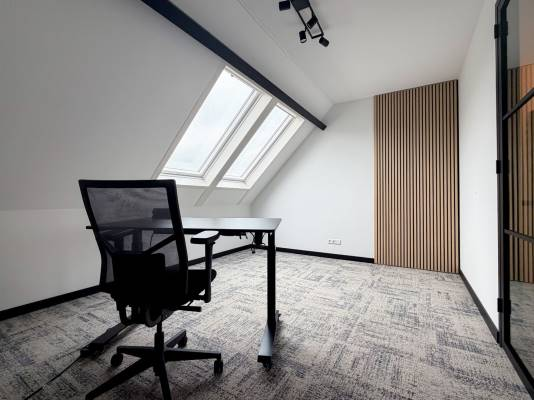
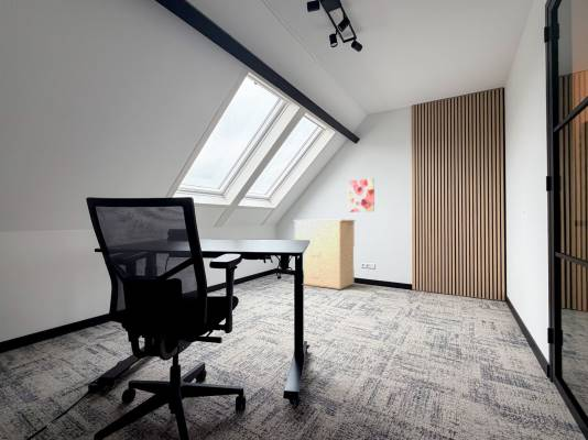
+ filing cabinet (324, 251)
+ wall art (361, 196)
